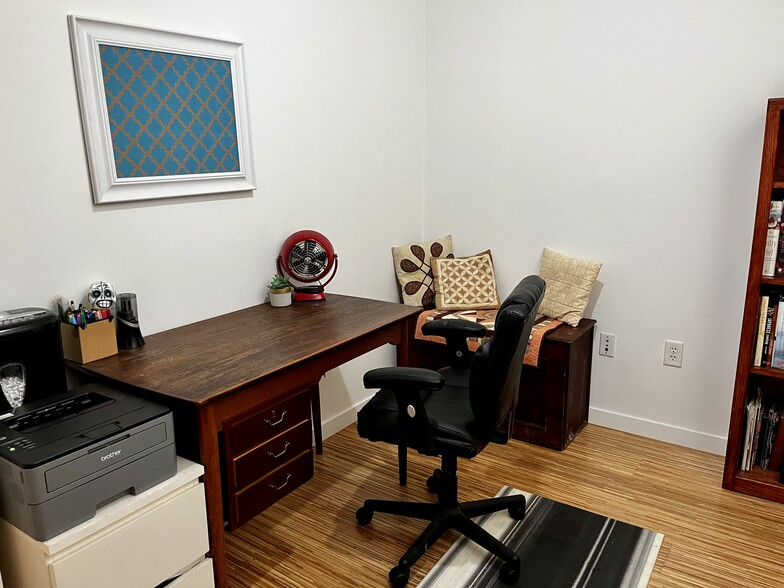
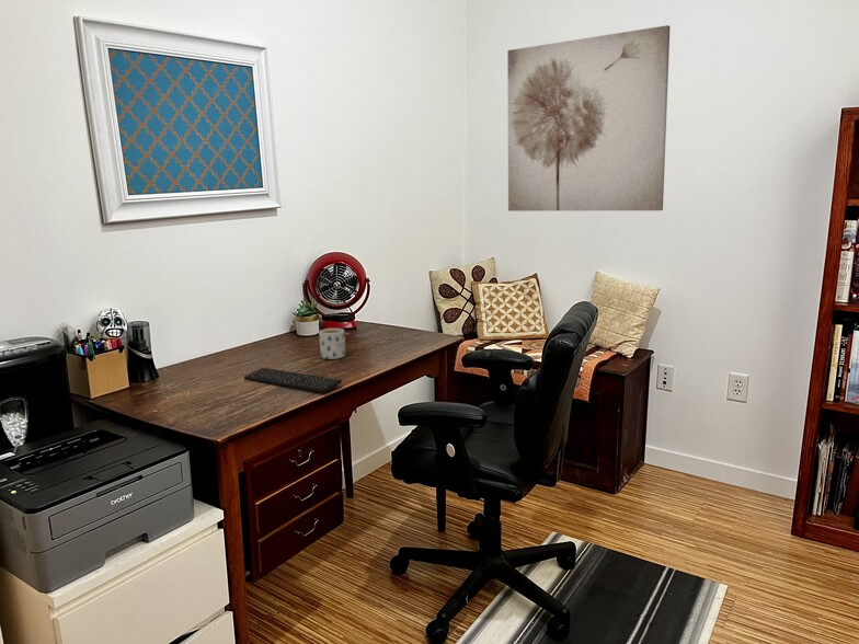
+ wall art (582, 126)
+ keyboard (291, 379)
+ mug (334, 342)
